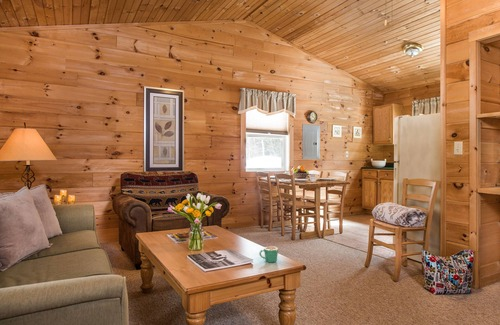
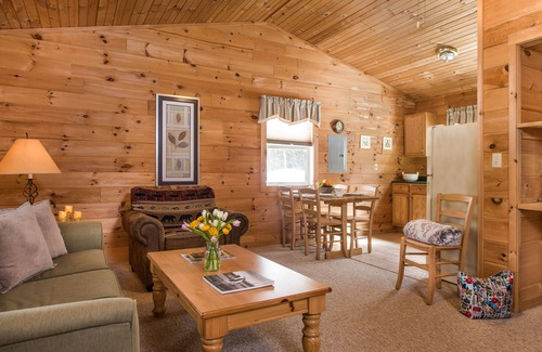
- mug (268, 254)
